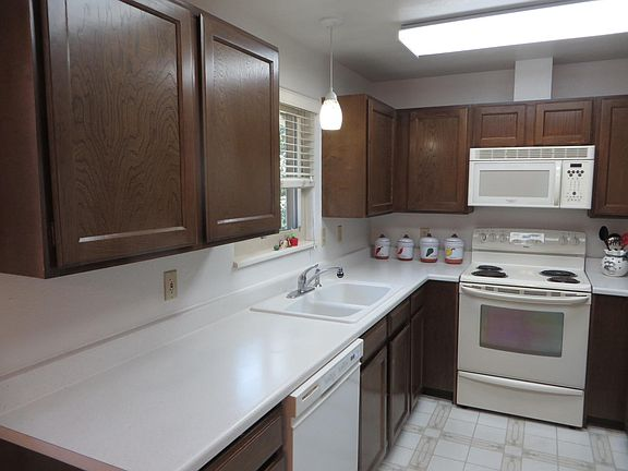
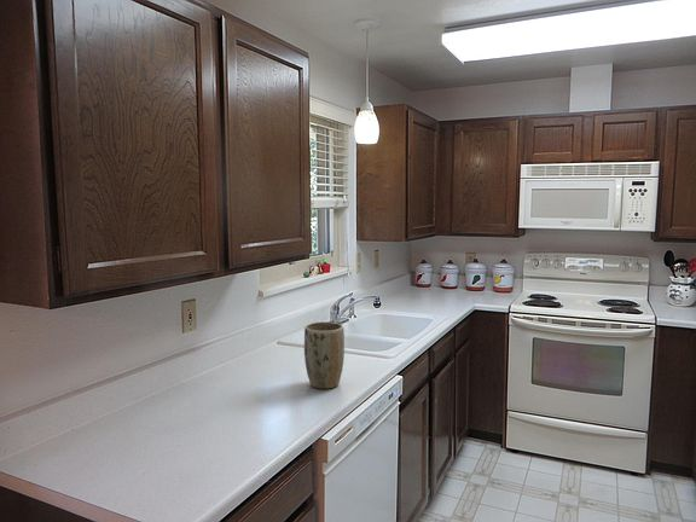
+ plant pot (324, 354)
